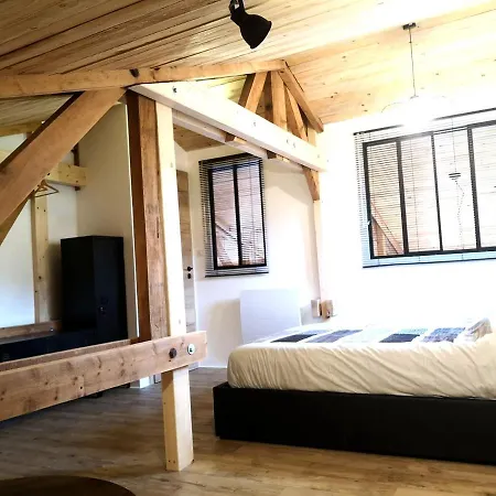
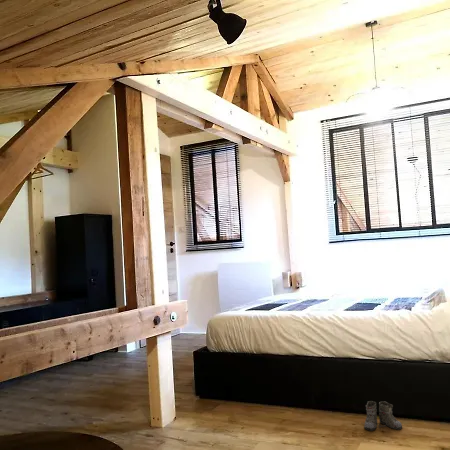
+ boots (379, 415)
